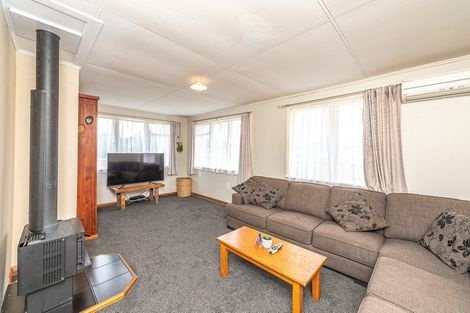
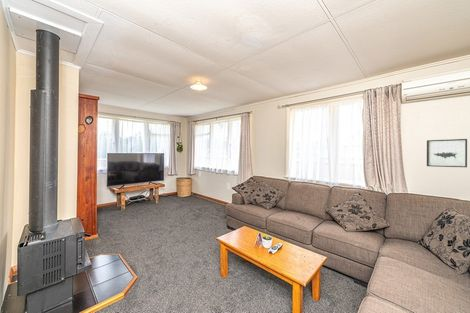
+ wall art (445, 153)
